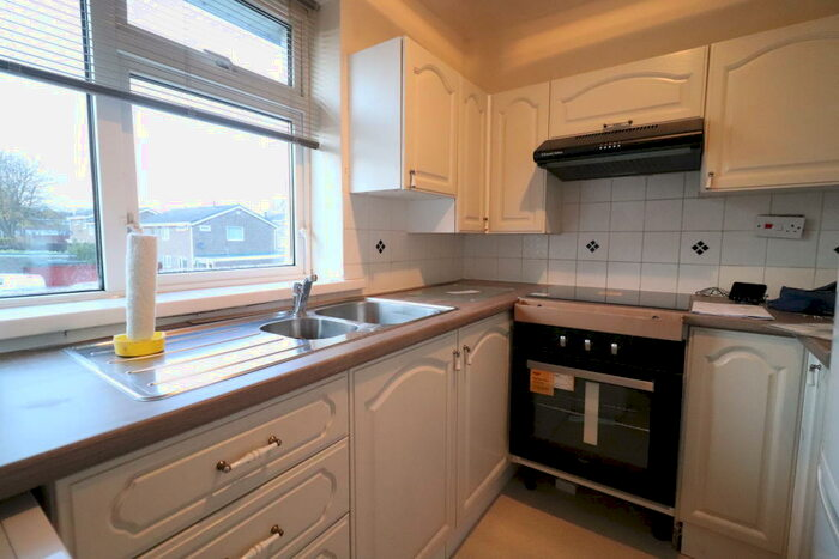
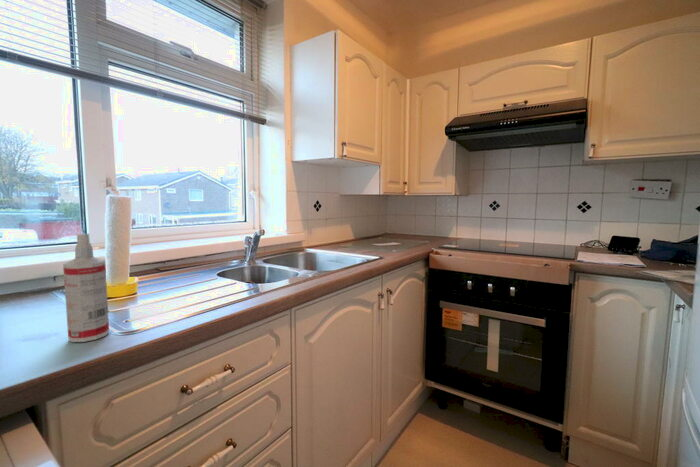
+ spray bottle (86, 285)
